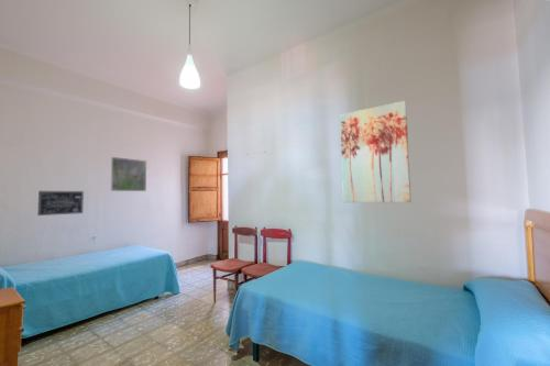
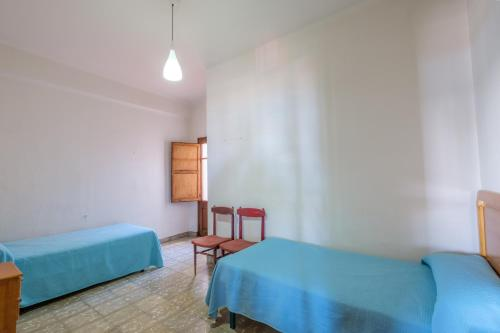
- wall art (372, 154)
- wall art (62, 202)
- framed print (129, 175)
